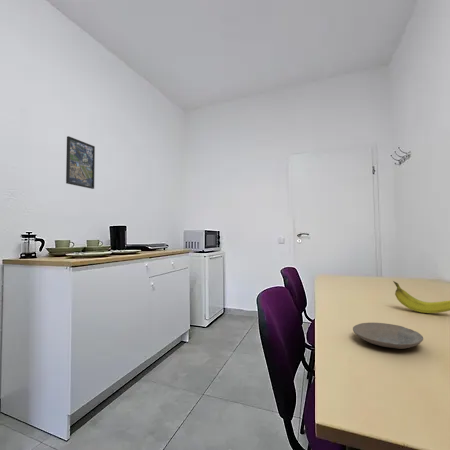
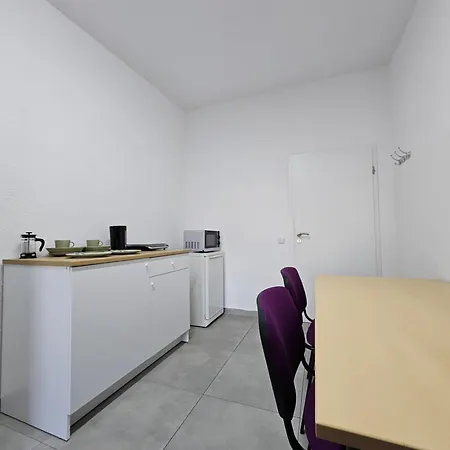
- fruit (423, 301)
- plate (386, 336)
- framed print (81, 163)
